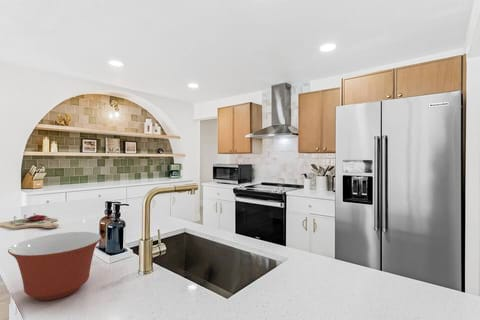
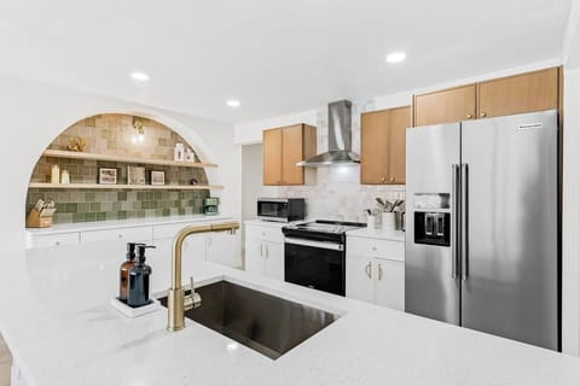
- cutting board (35, 220)
- mixing bowl (58, 265)
